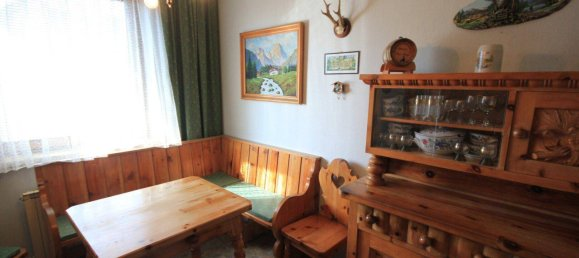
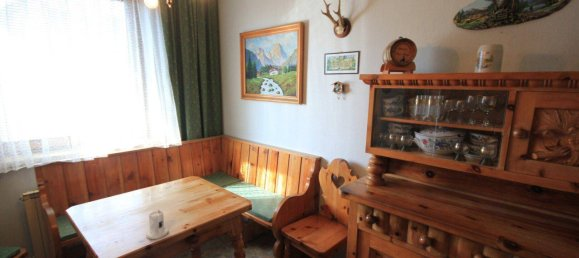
+ candle (156, 222)
